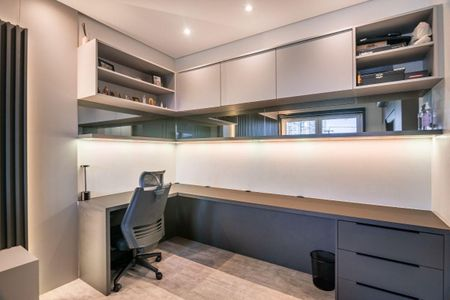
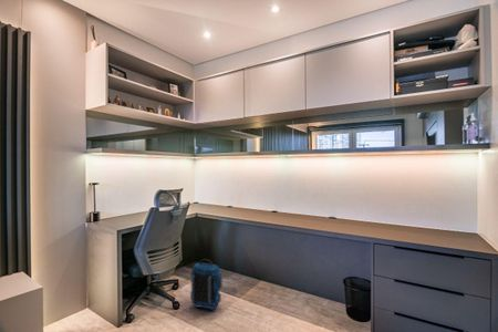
+ backpack (206, 282)
